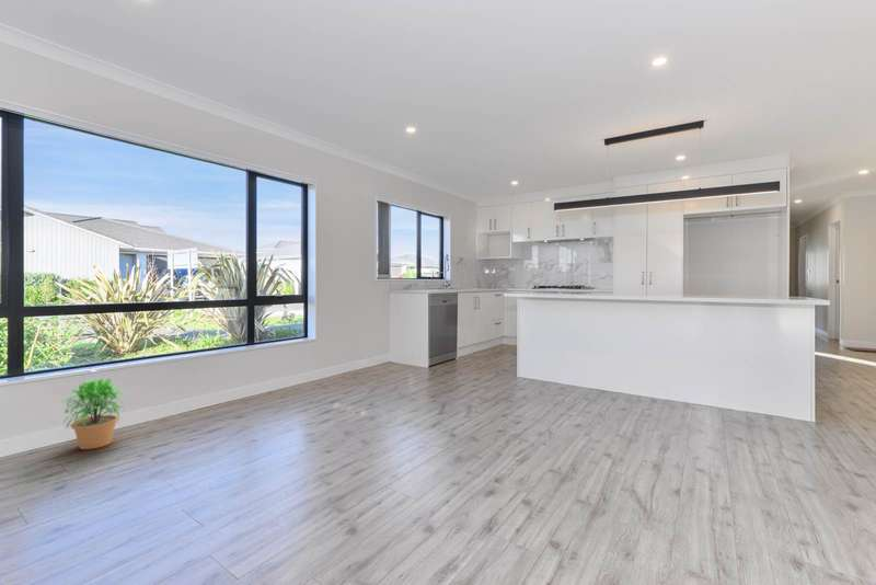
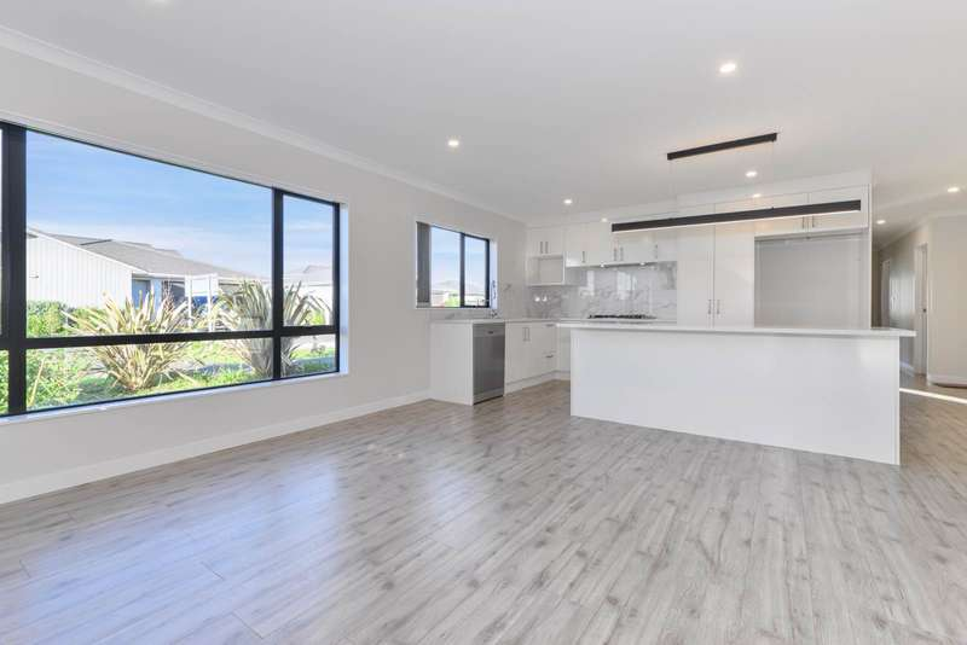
- potted plant (94, 411)
